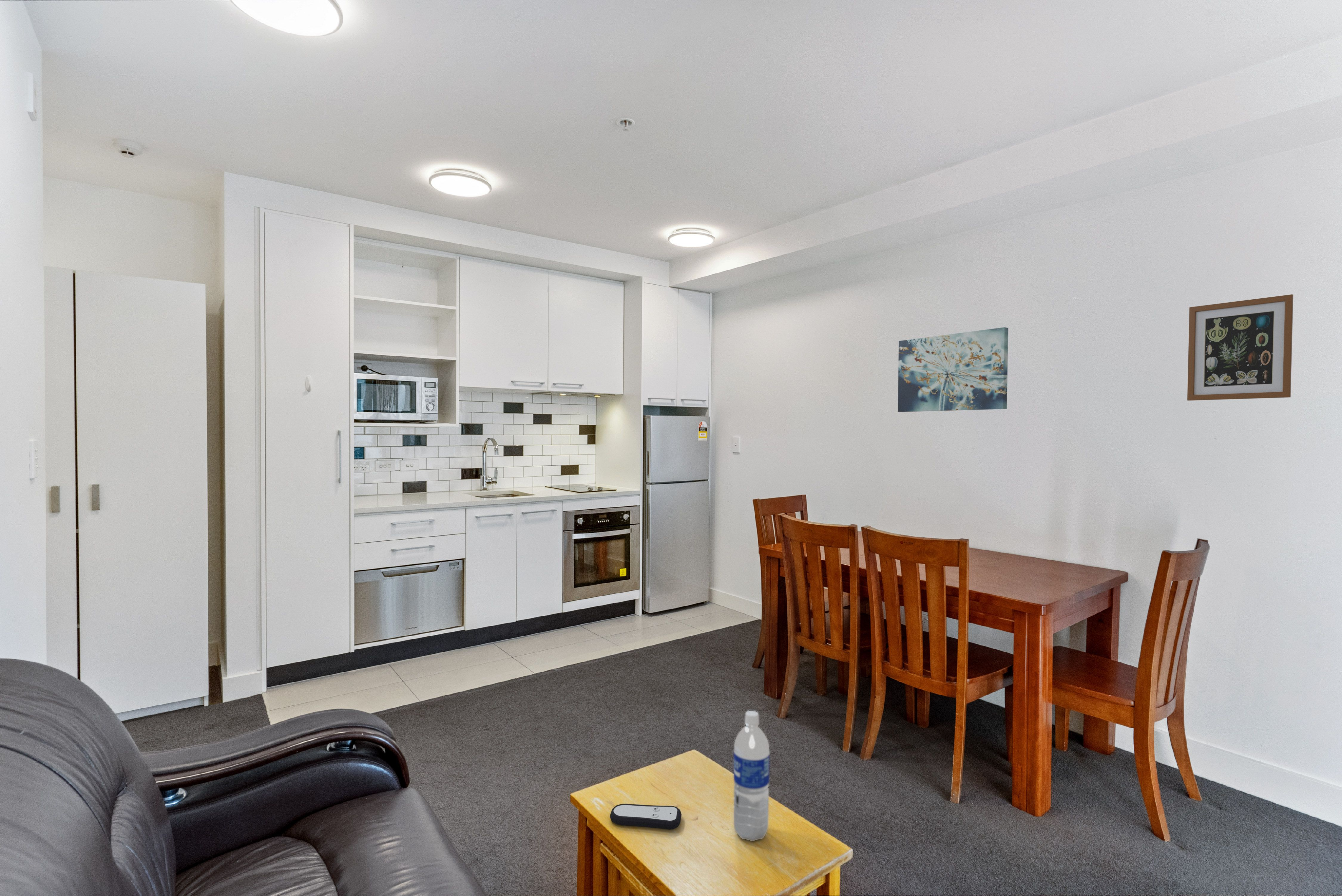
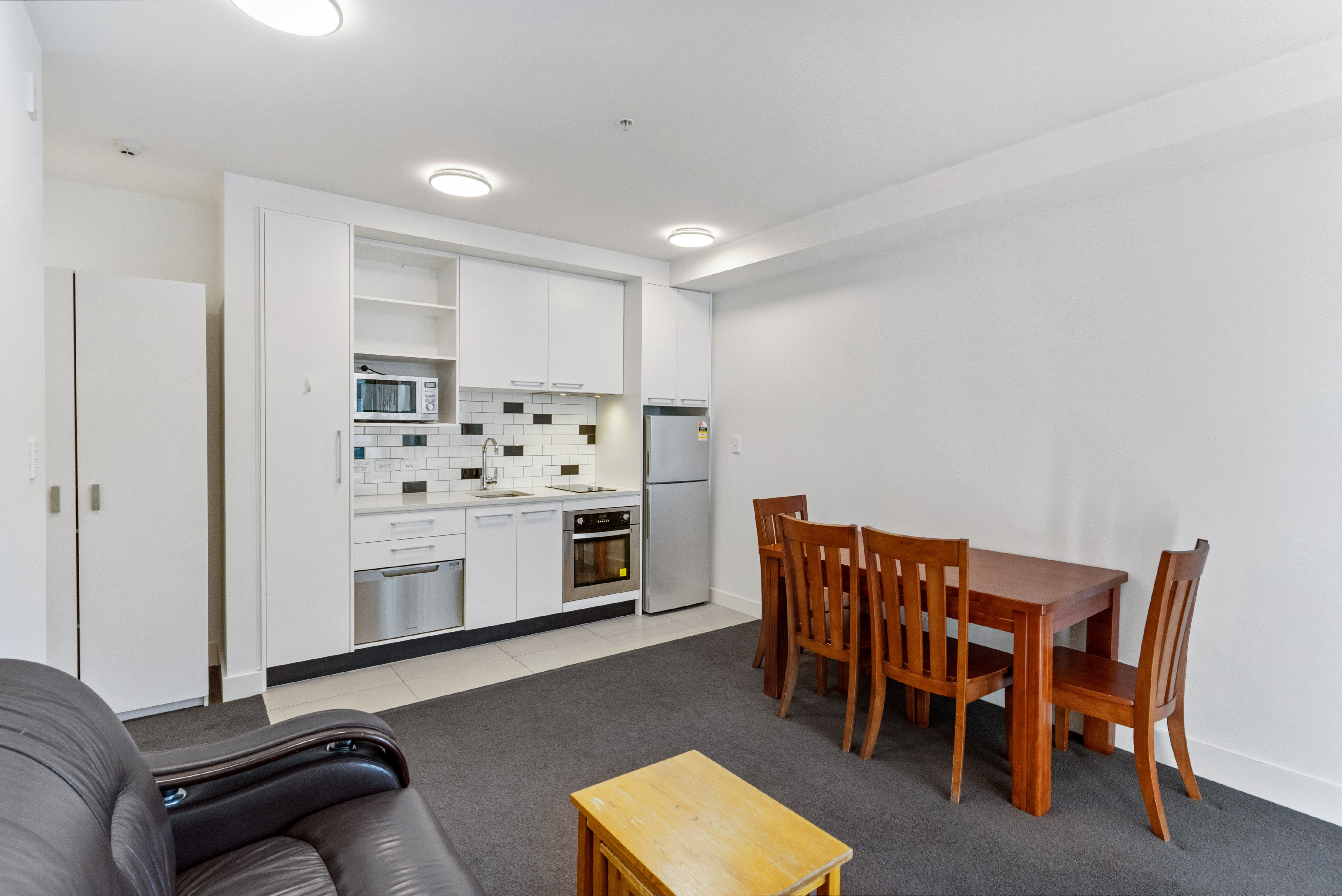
- wall art (949, 373)
- water bottle (751, 773)
- wall art (1237, 350)
- remote control (645, 815)
